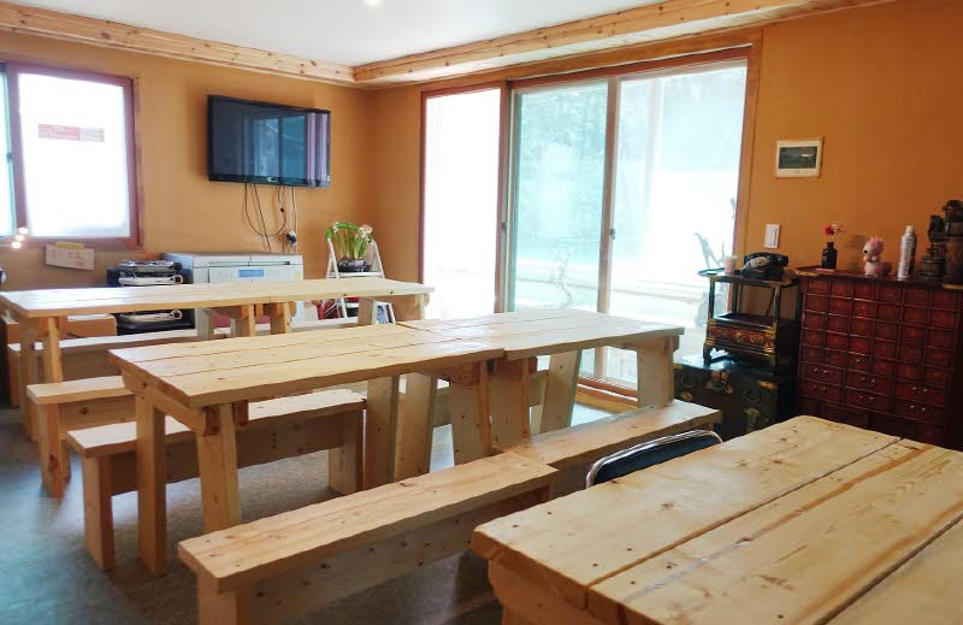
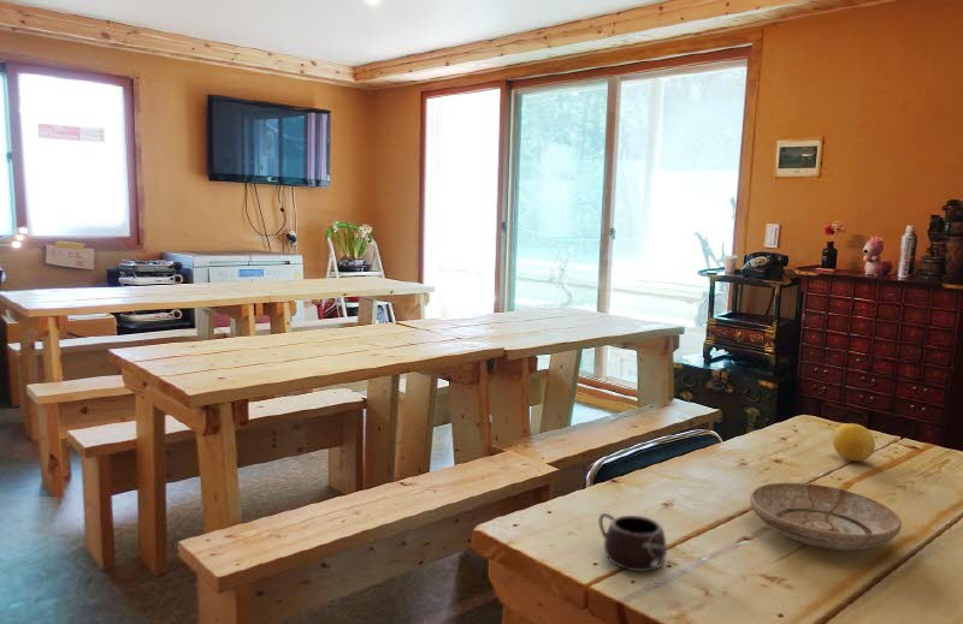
+ mug (628, 539)
+ fruit (852, 441)
+ ceramic bowl (821, 518)
